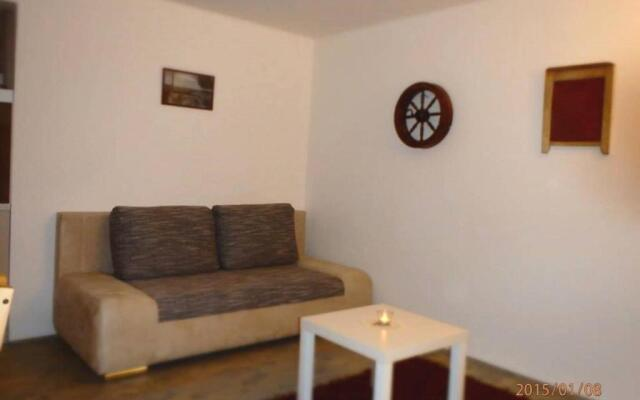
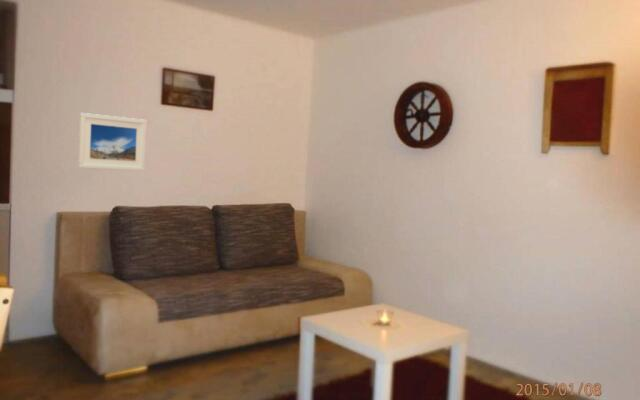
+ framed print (113, 143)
